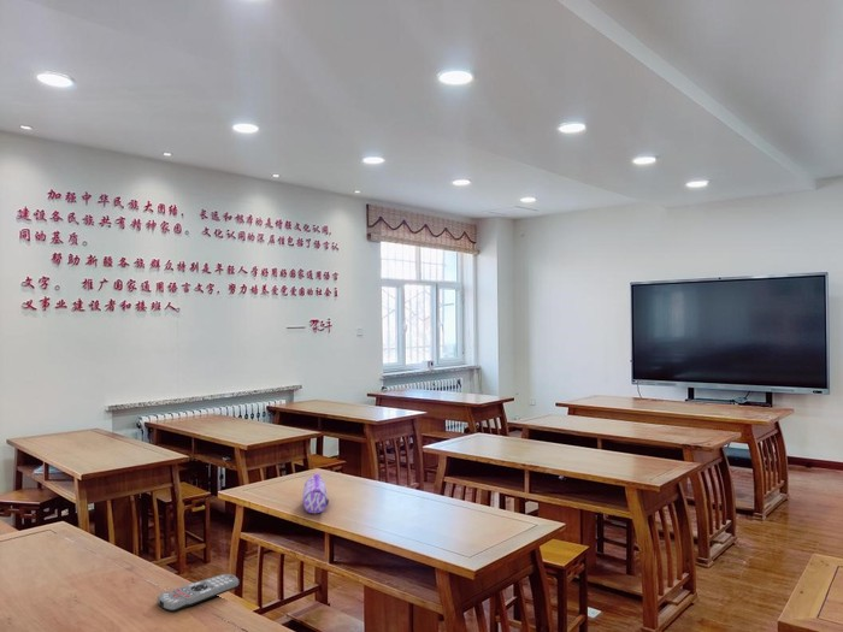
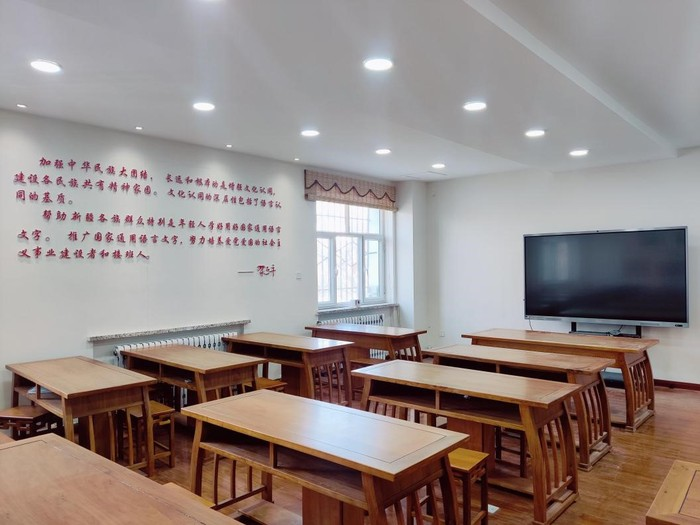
- pencil case (314, 492)
- remote control (200, 591)
